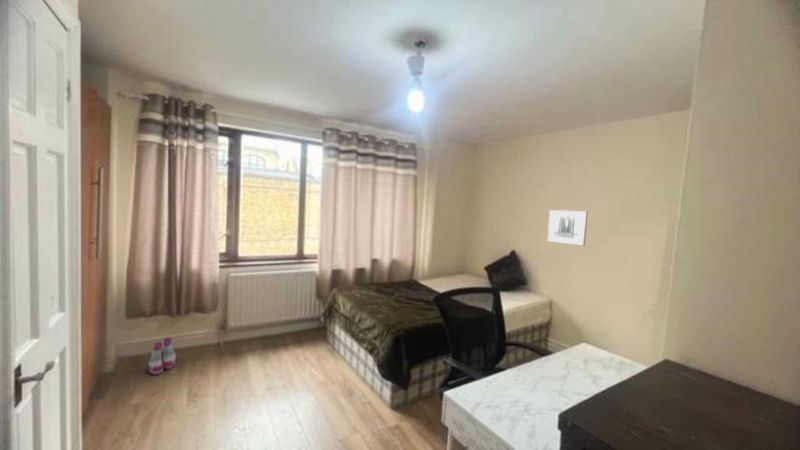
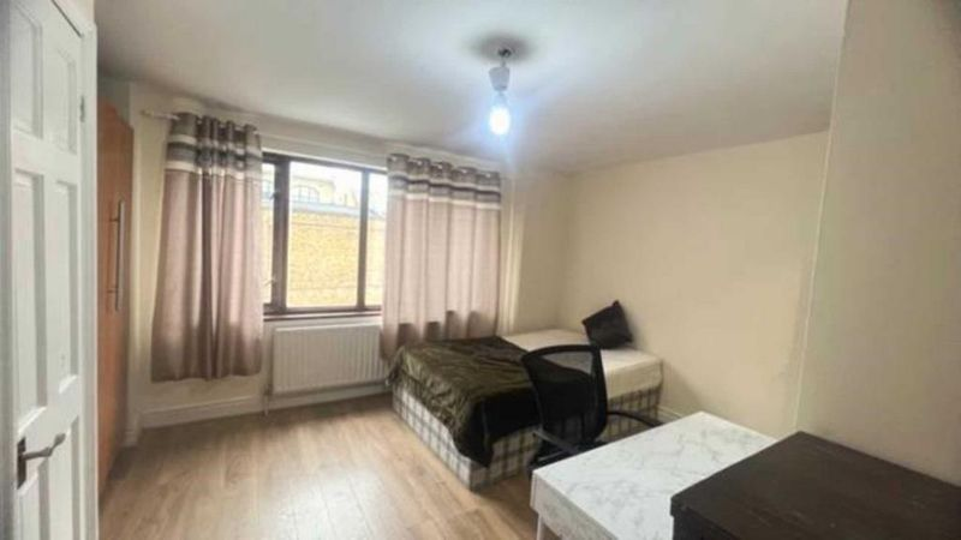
- boots (163, 353)
- wall art (566, 227)
